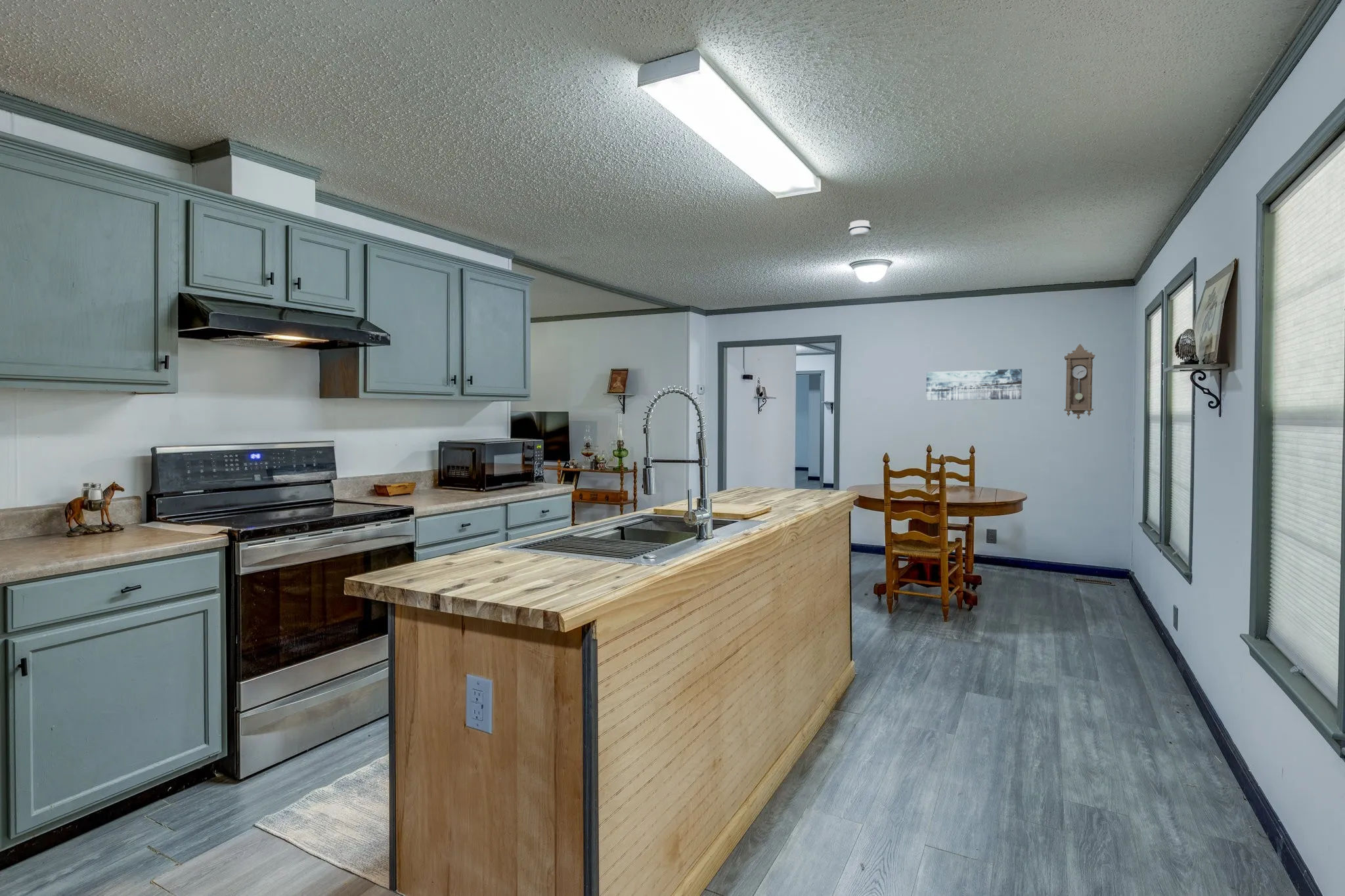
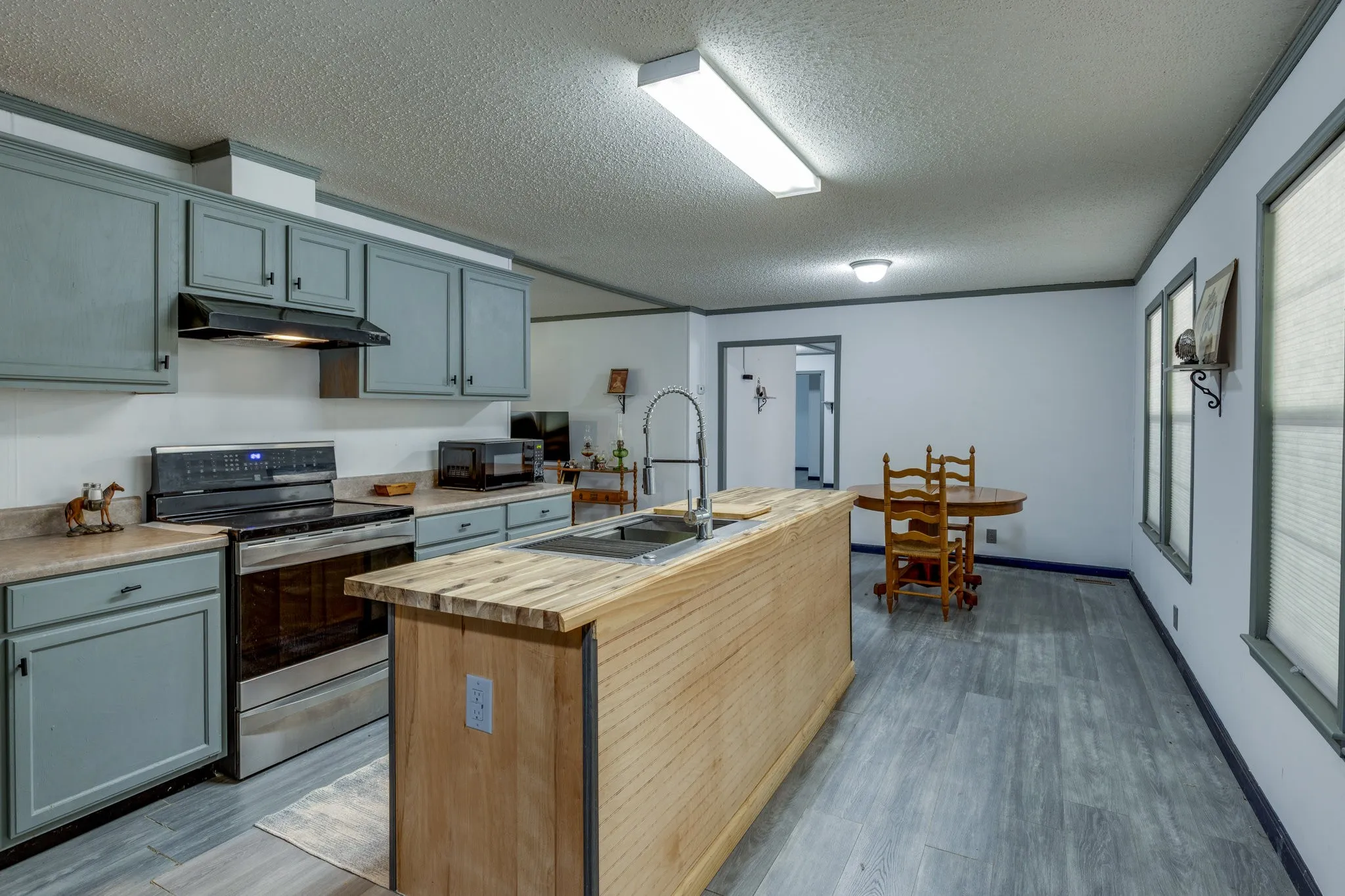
- smoke detector (860, 229)
- pendulum clock (1079, 382)
- wall art (973, 385)
